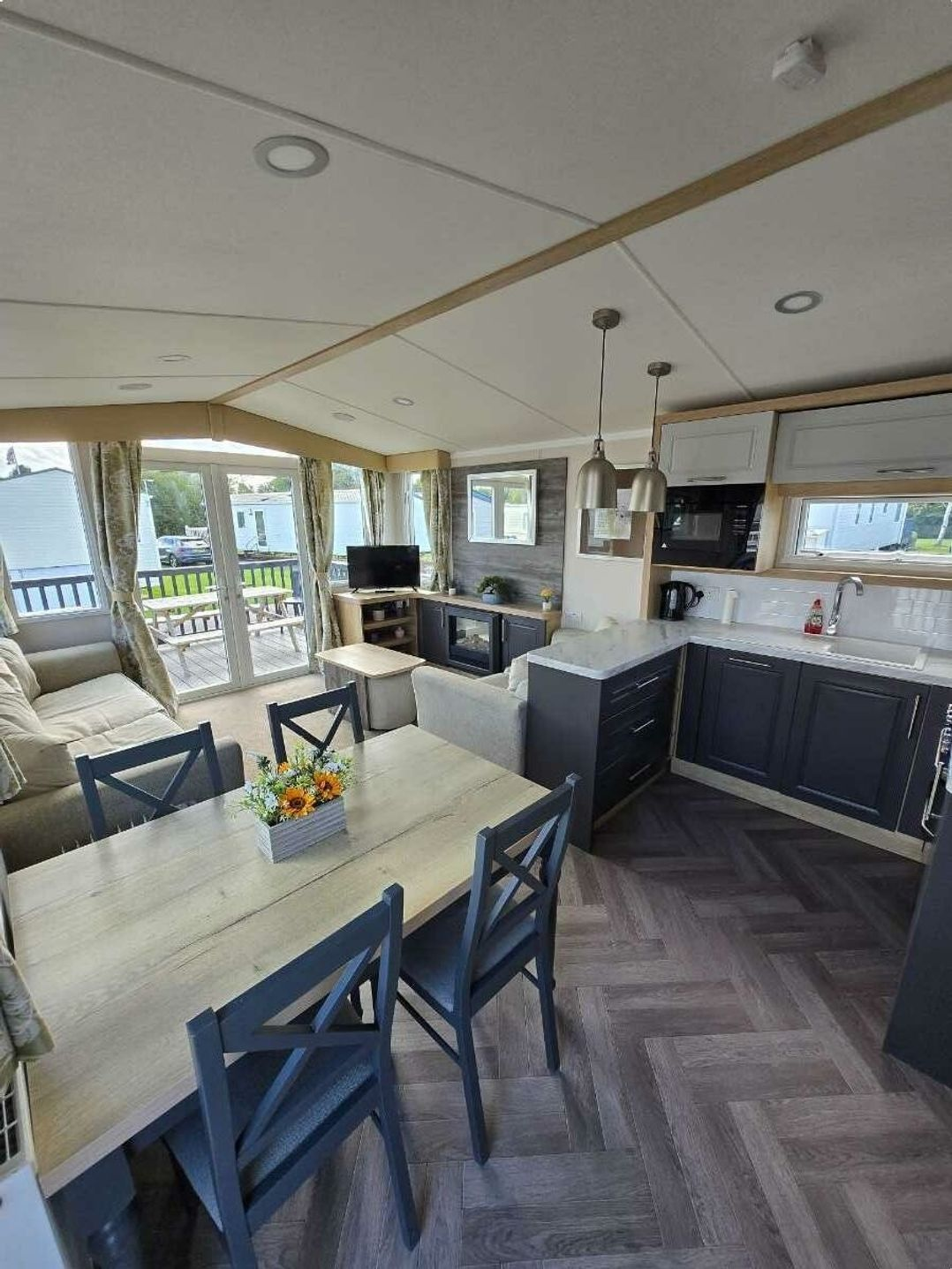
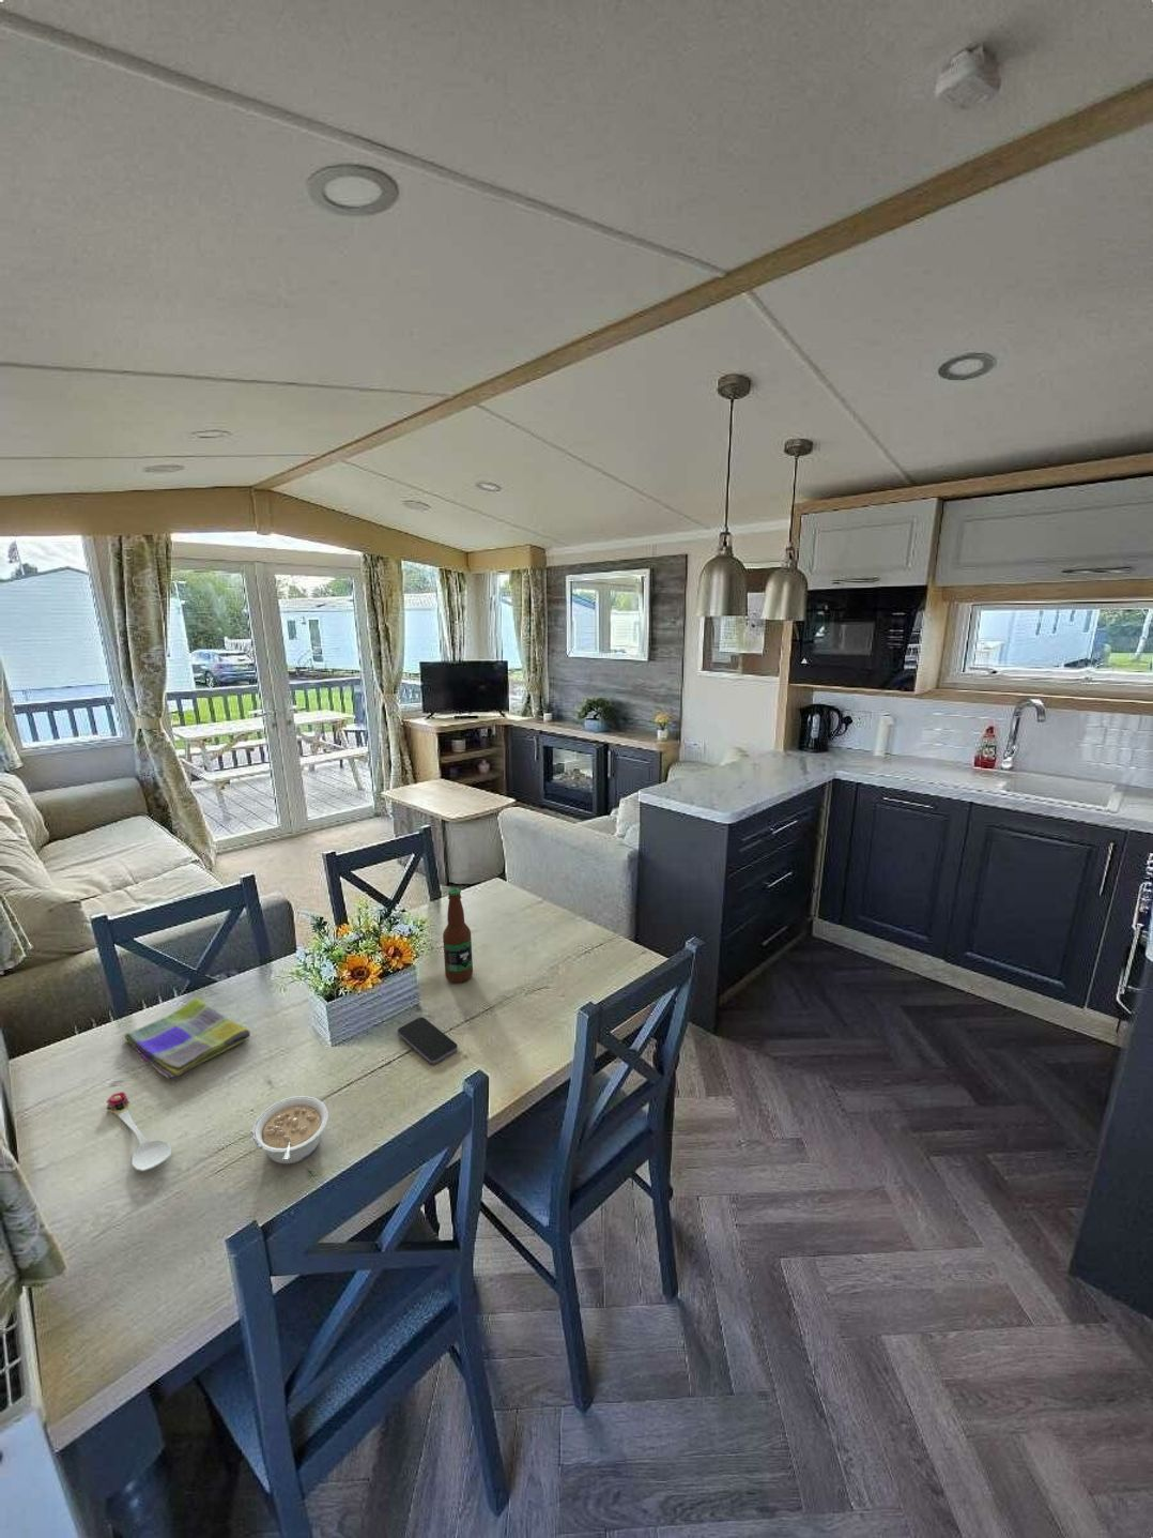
+ legume (293, 1132)
+ dish towel (188, 1035)
+ spoon (134, 1130)
+ bottle (457, 933)
+ smartphone (426, 1039)
